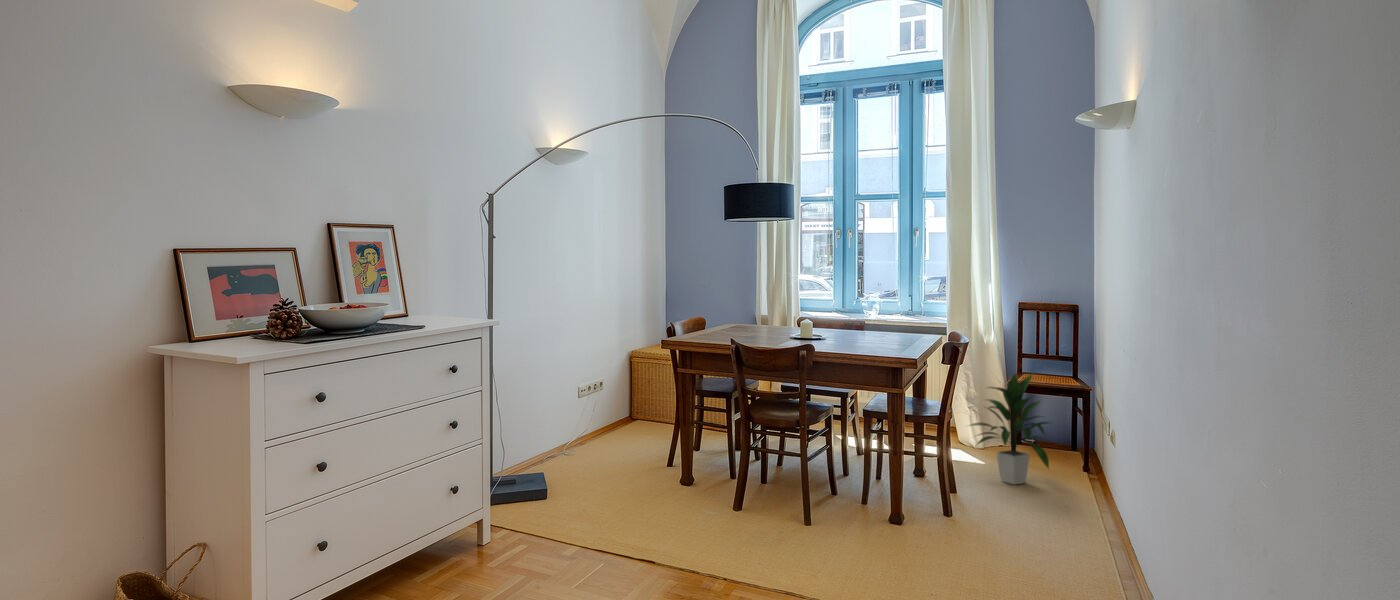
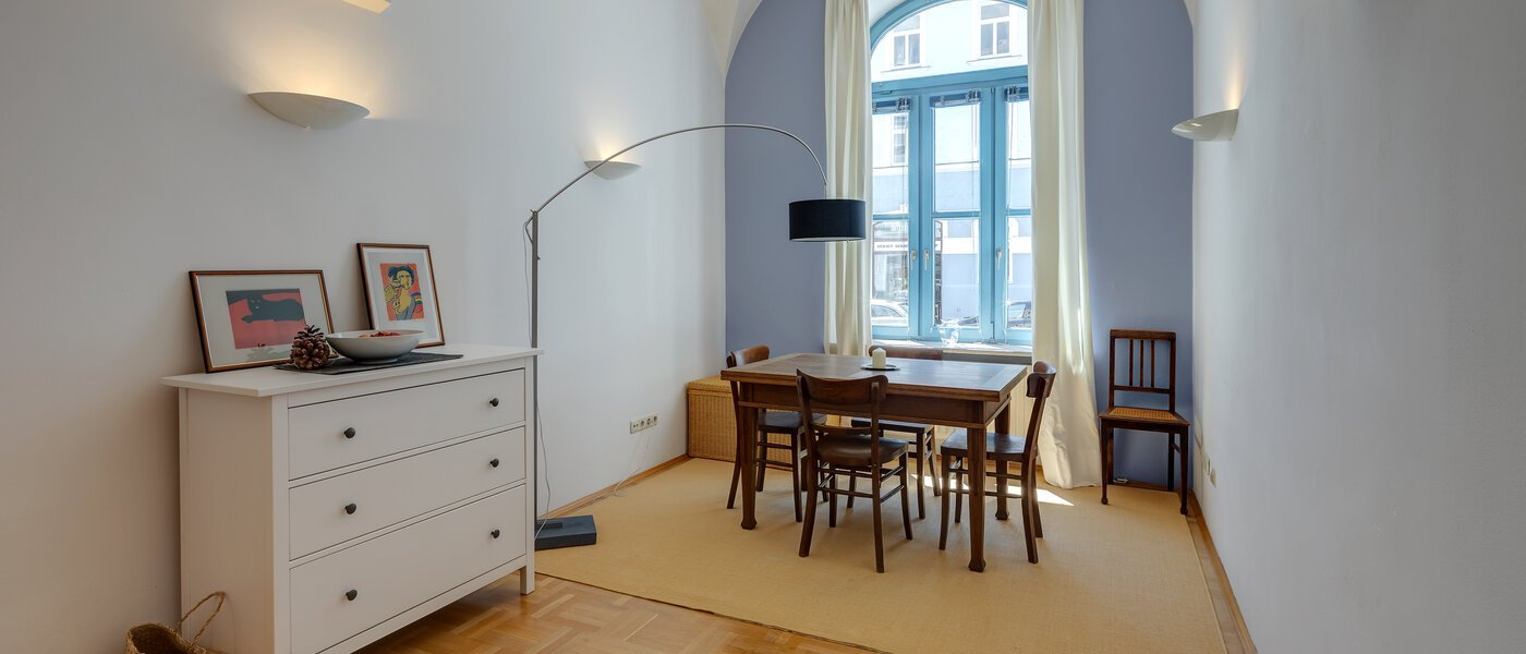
- indoor plant (1014, 428)
